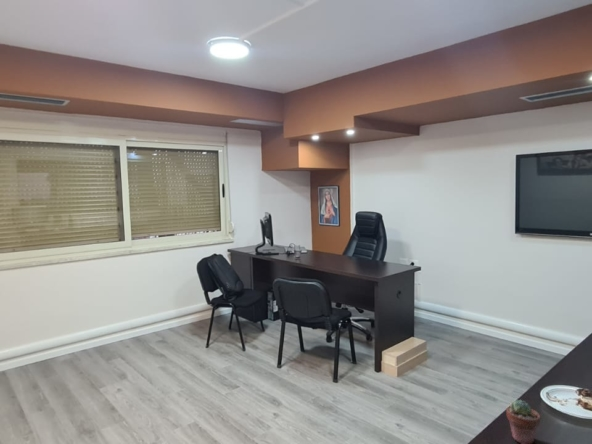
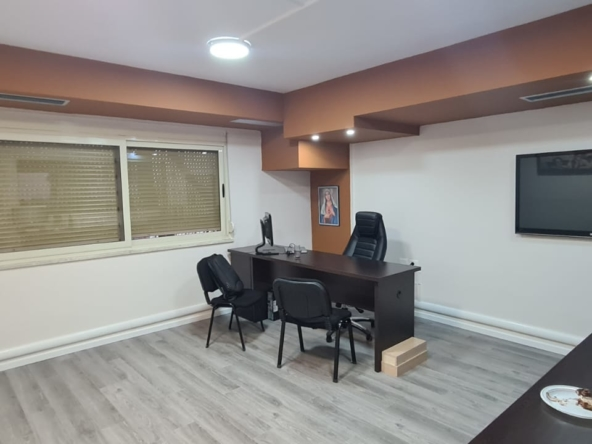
- potted succulent (522, 419)
